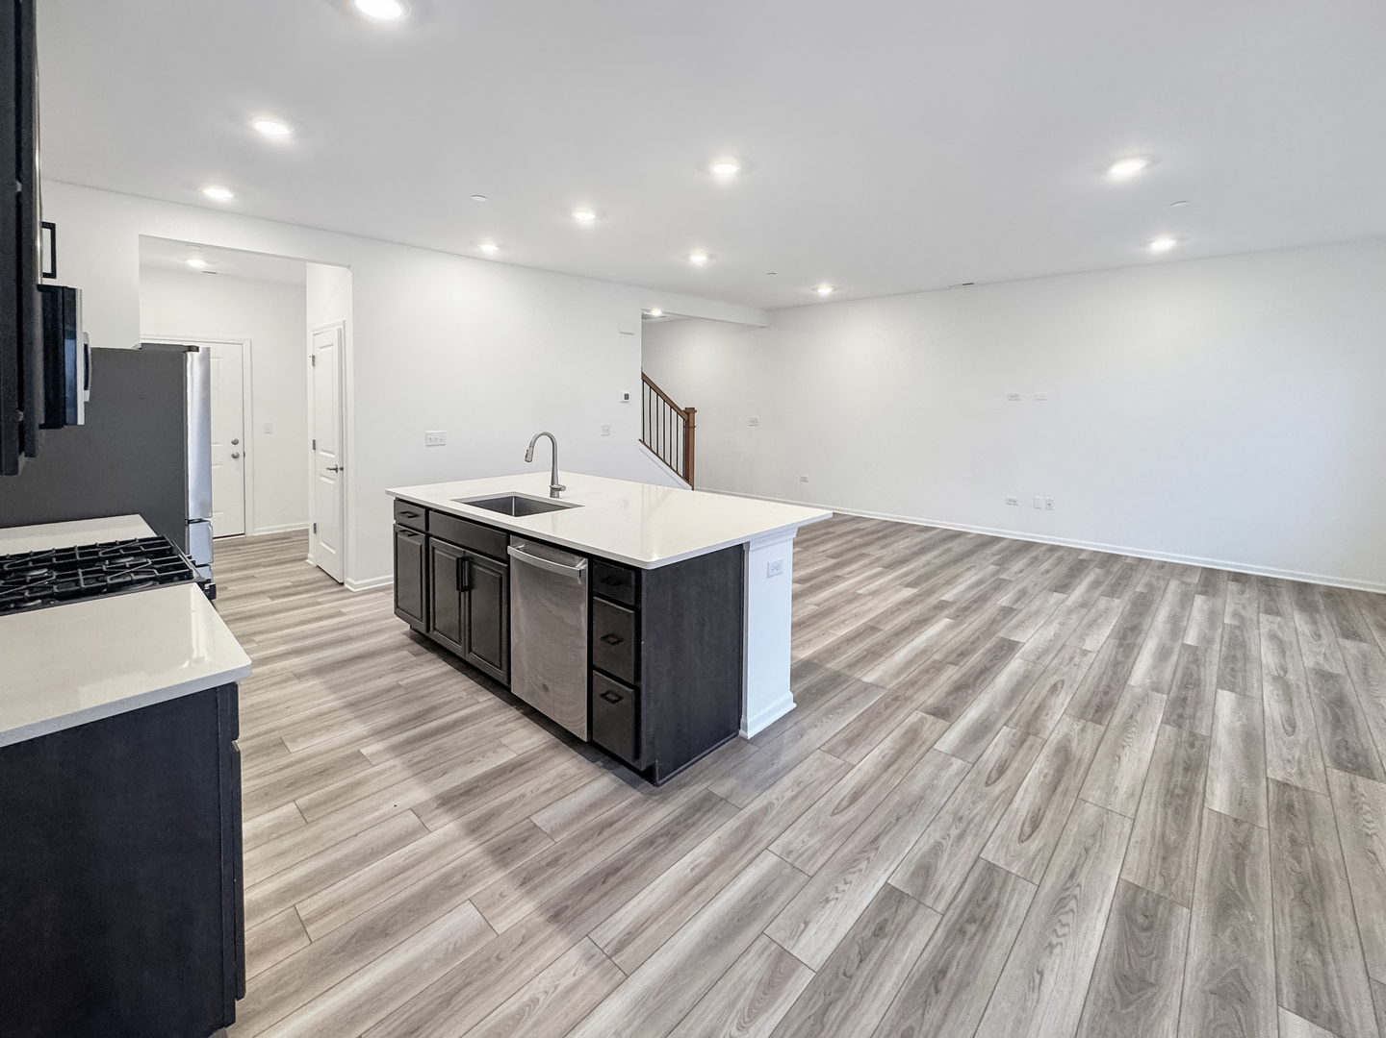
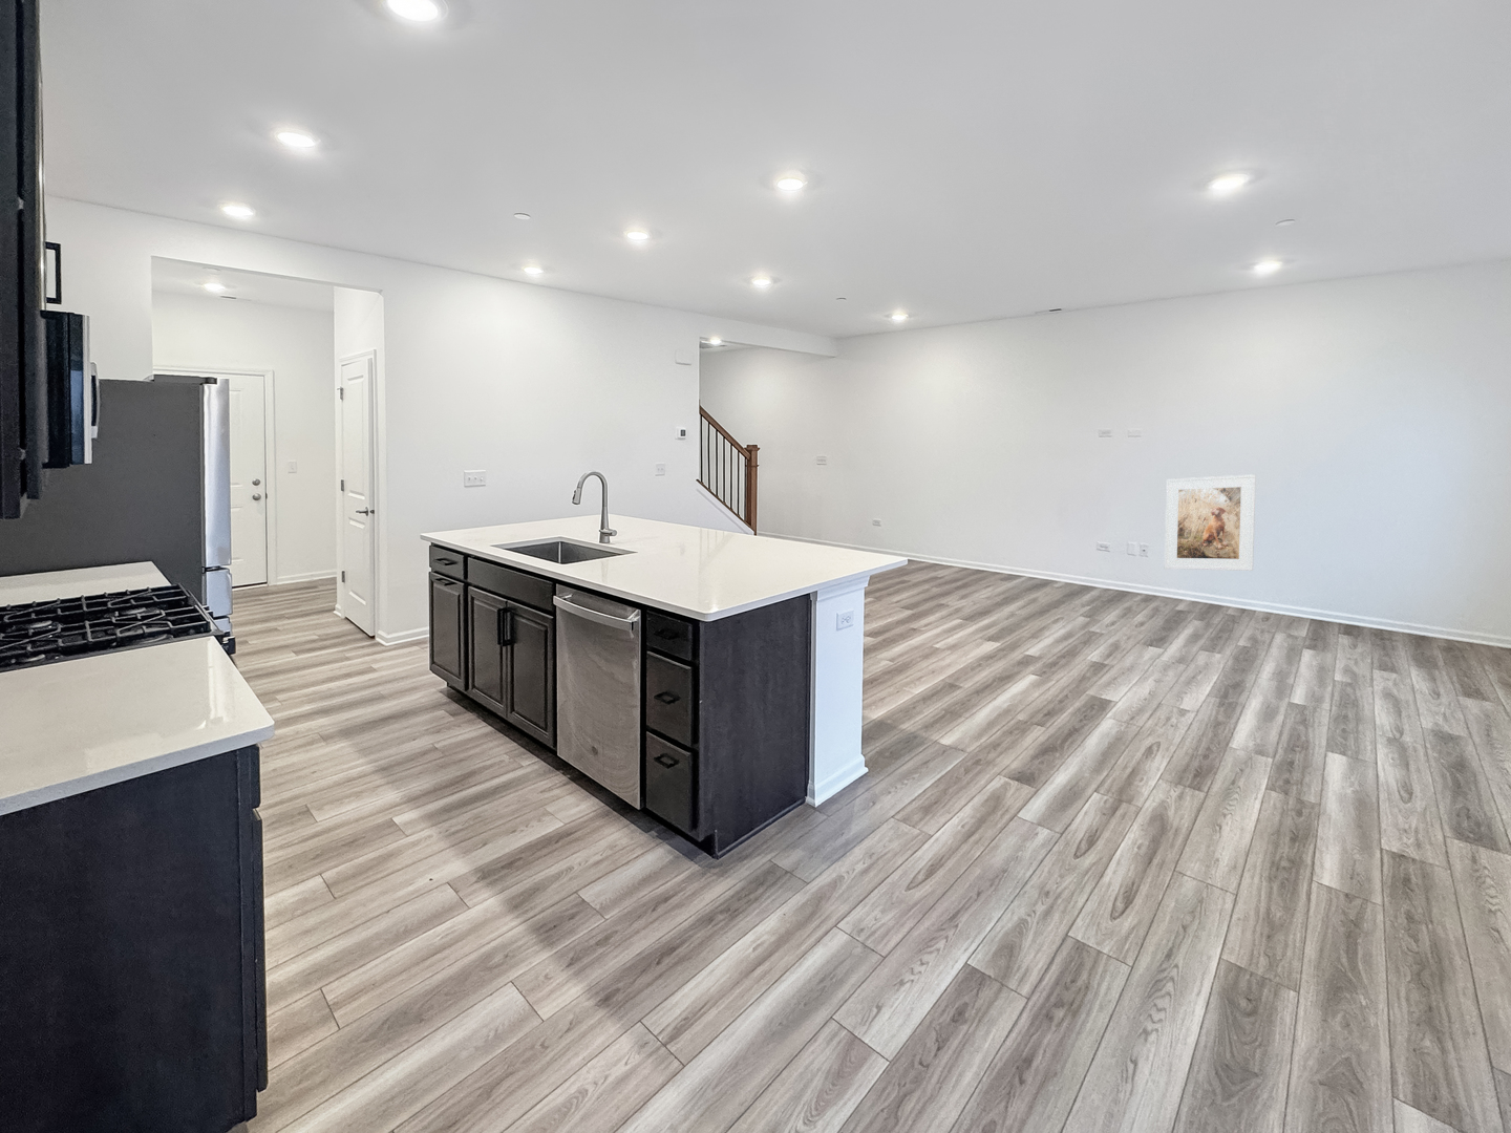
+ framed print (1208, 522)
